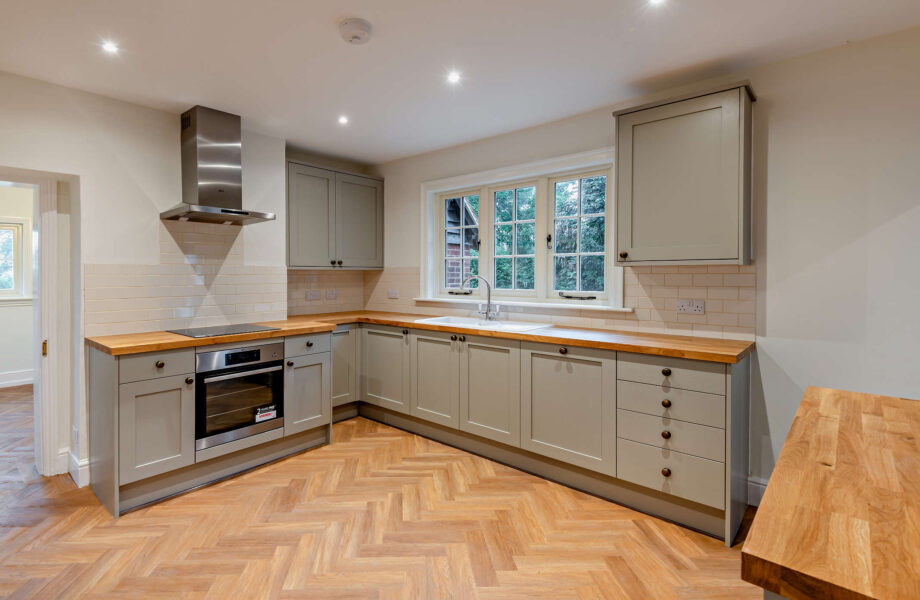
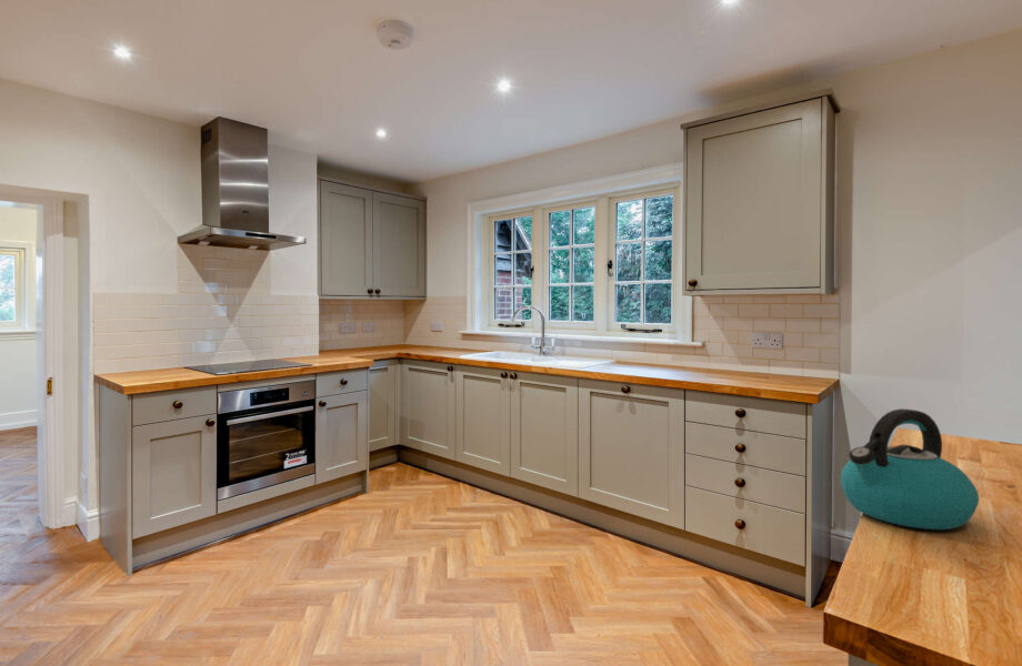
+ kettle (900, 462)
